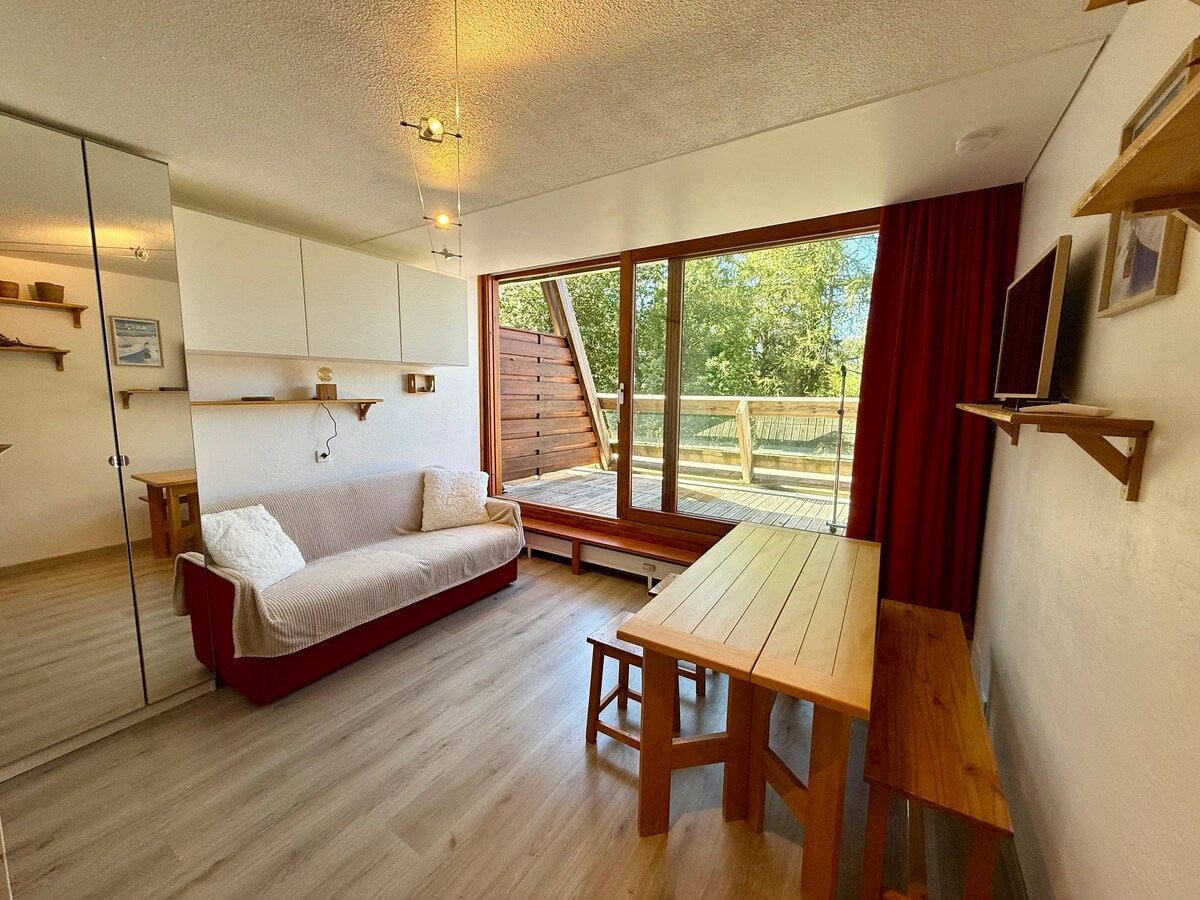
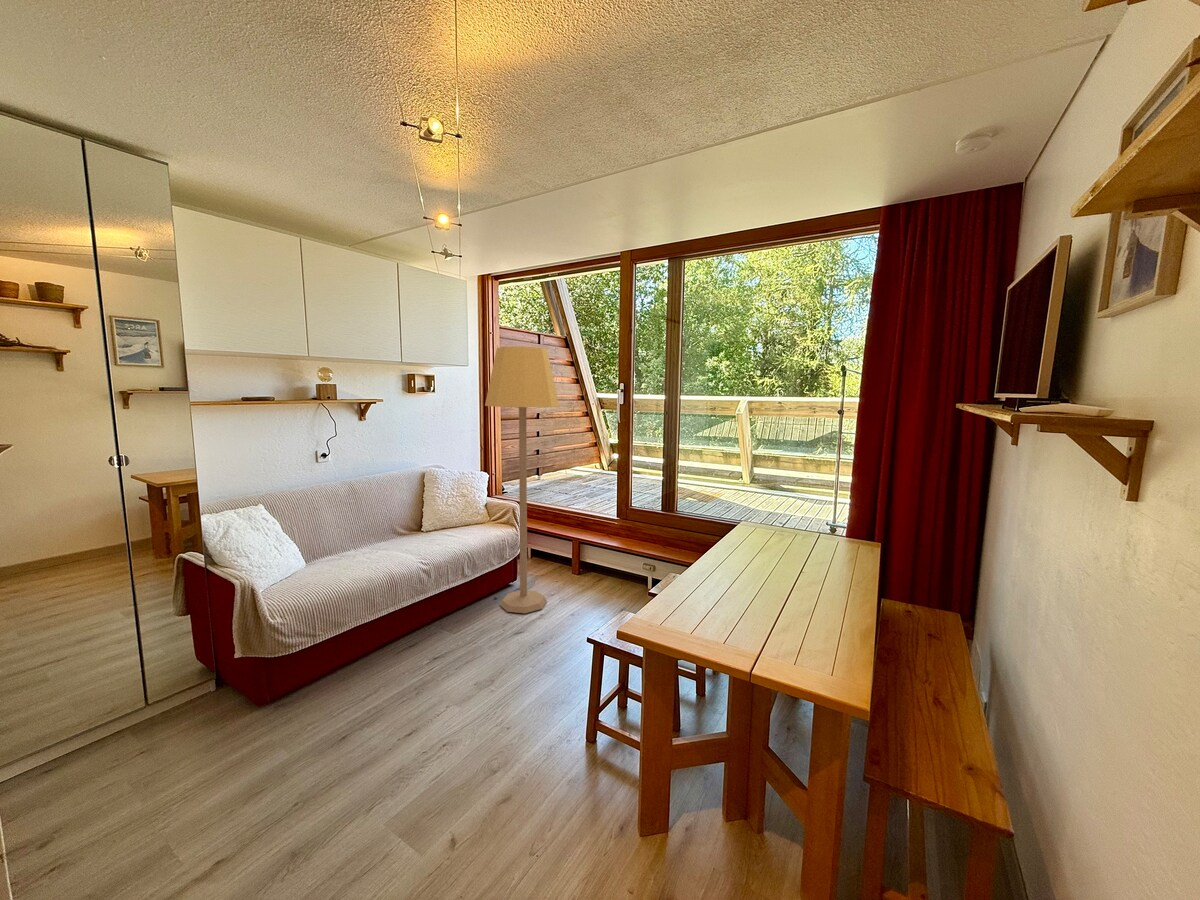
+ lamp (523, 480)
